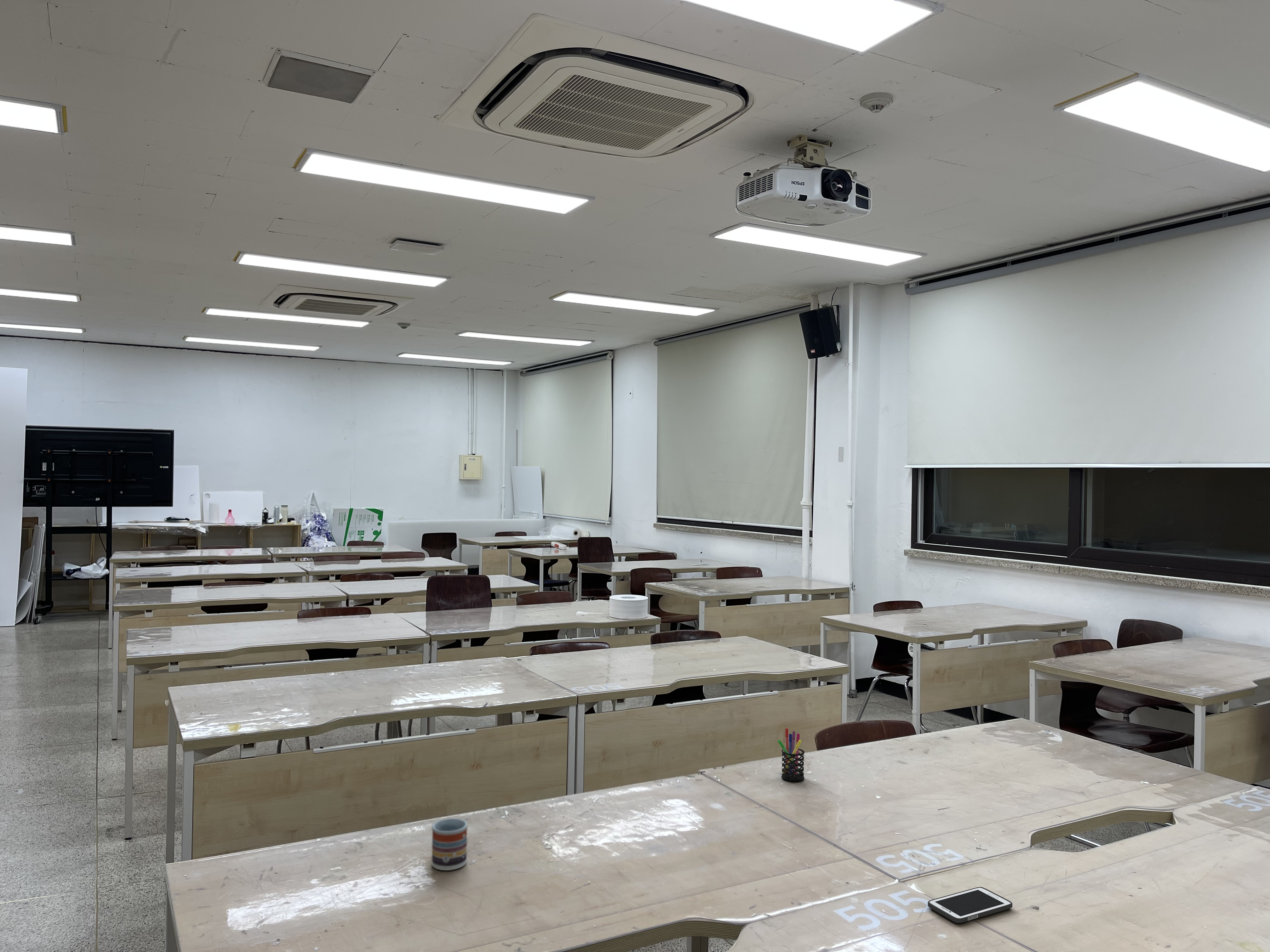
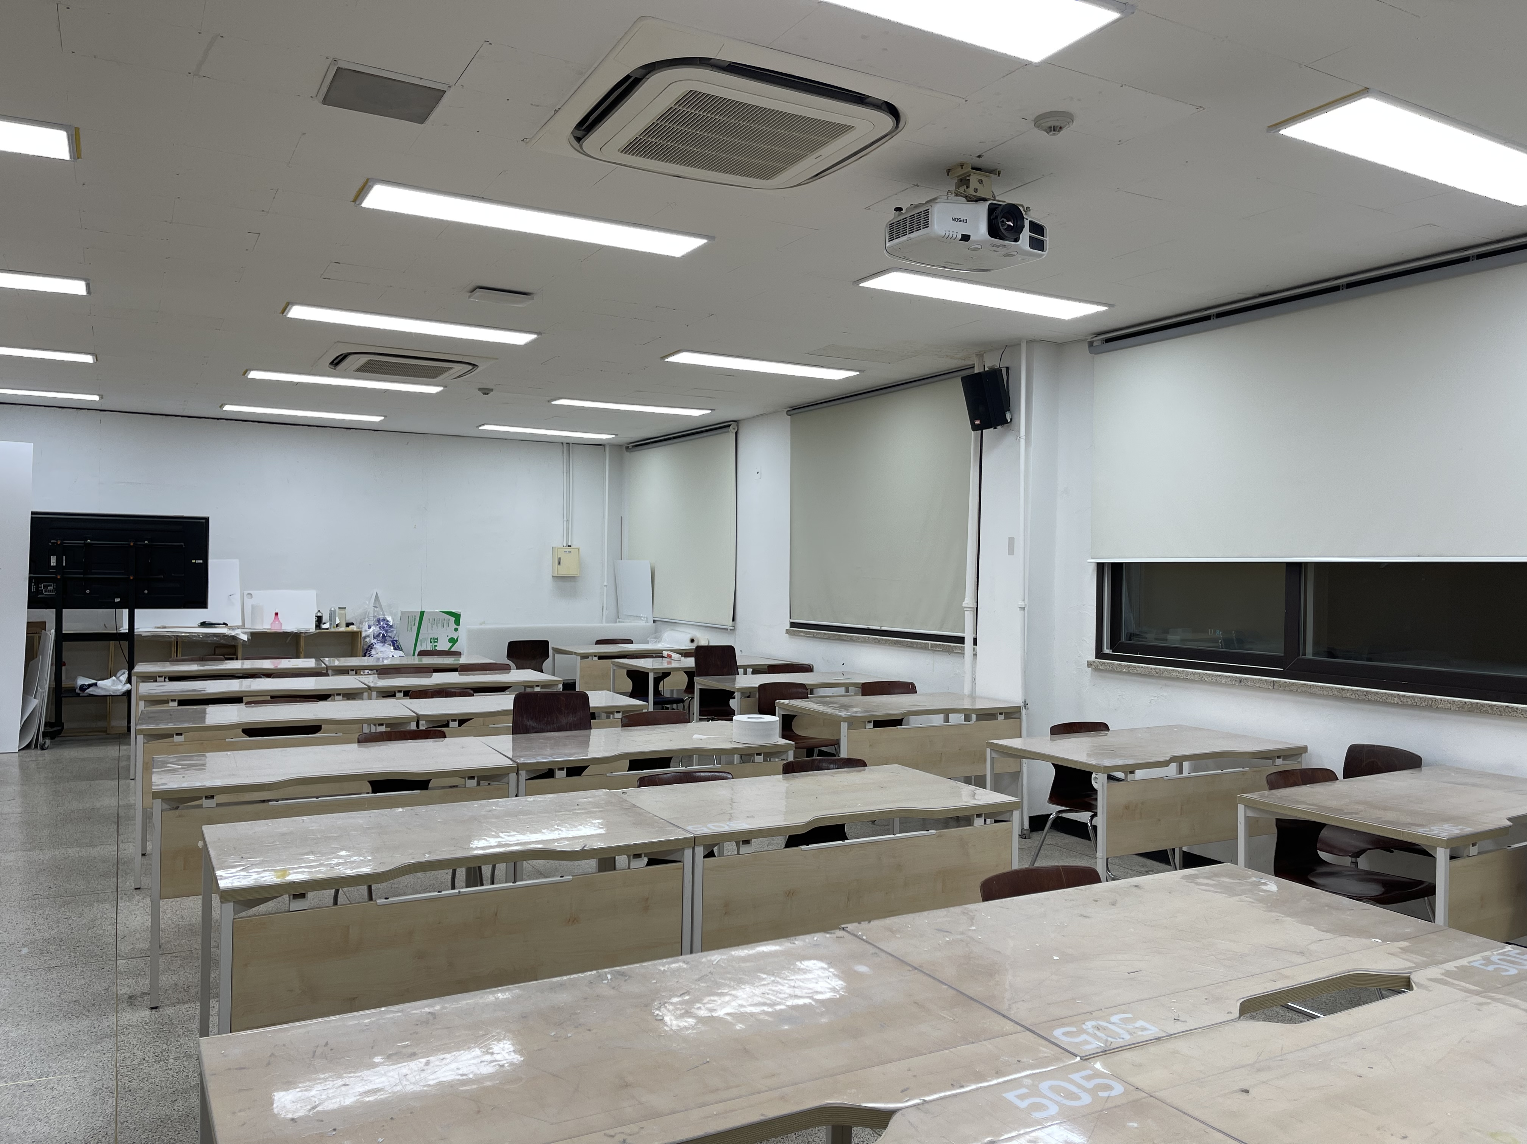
- cup (448, 842)
- cell phone (970, 904)
- pen holder (790, 754)
